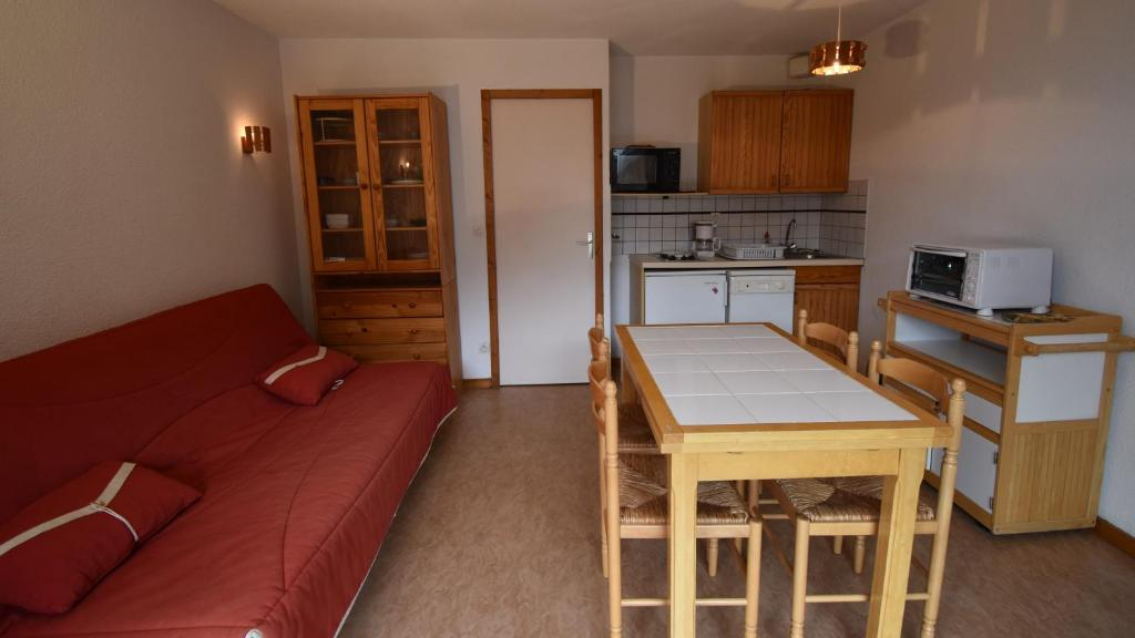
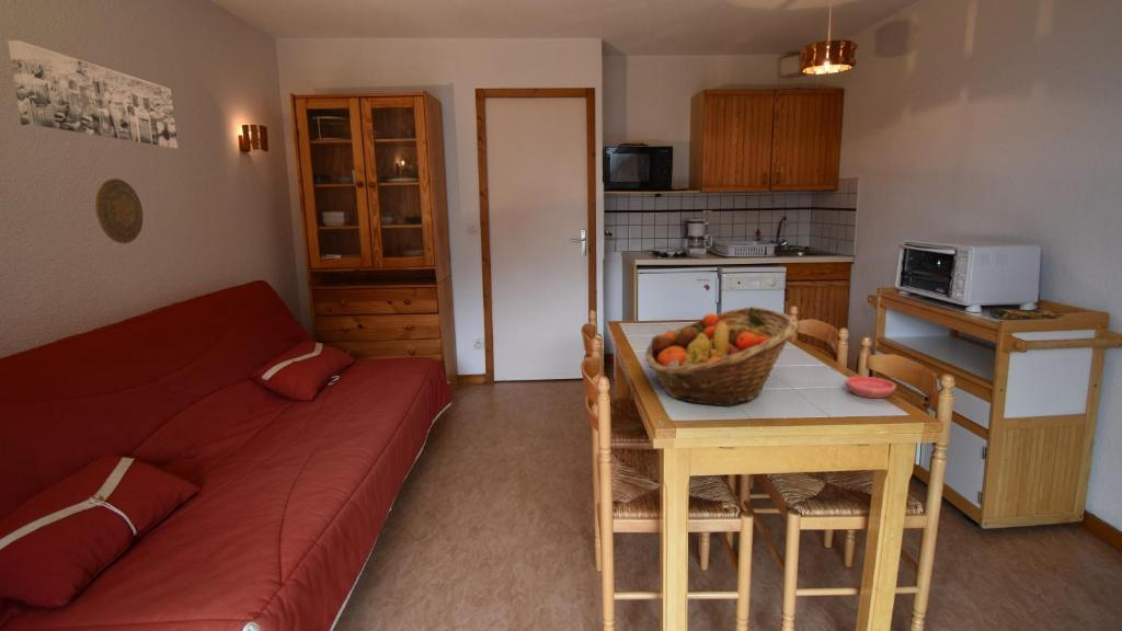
+ saucer (869, 387)
+ wall art (107, 103)
+ fruit basket (717, 351)
+ decorative plate (123, 210)
